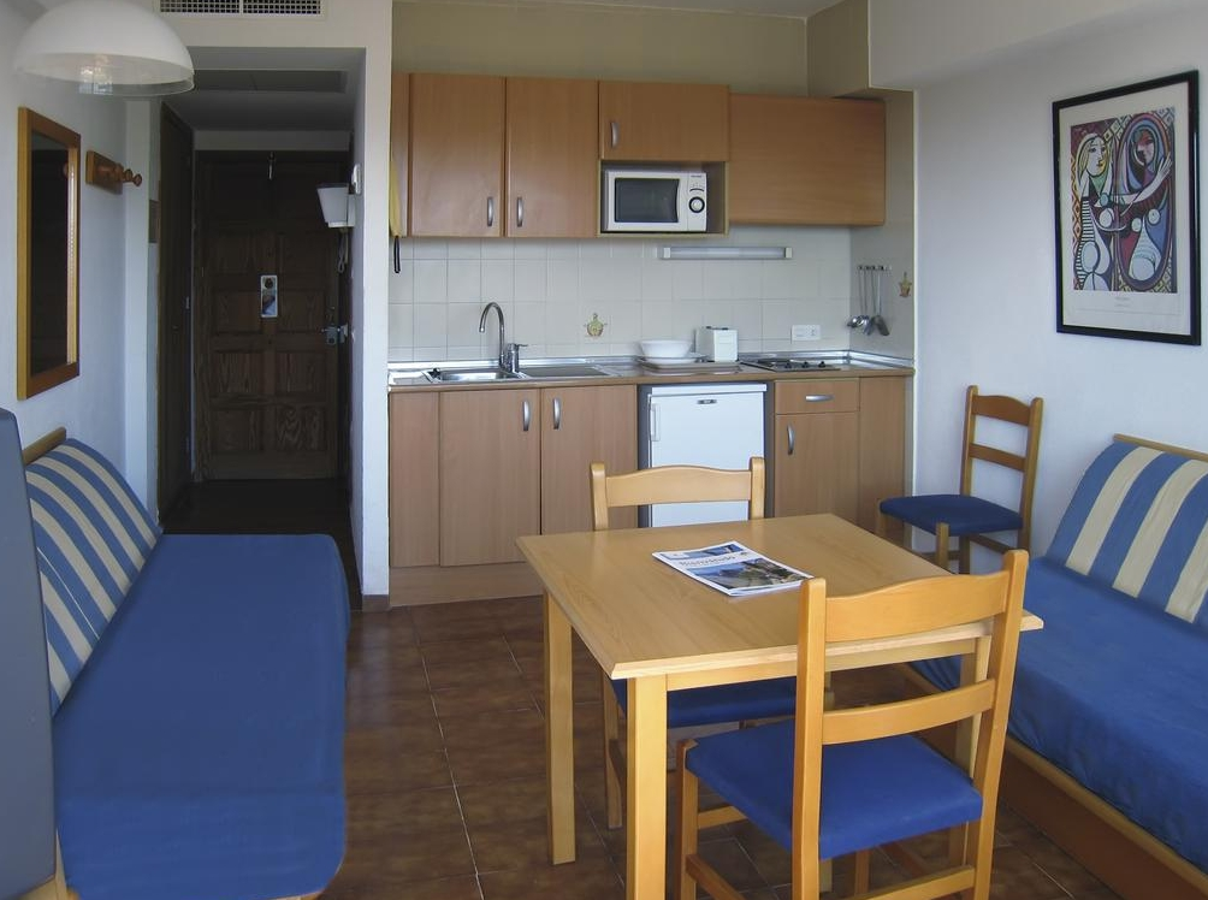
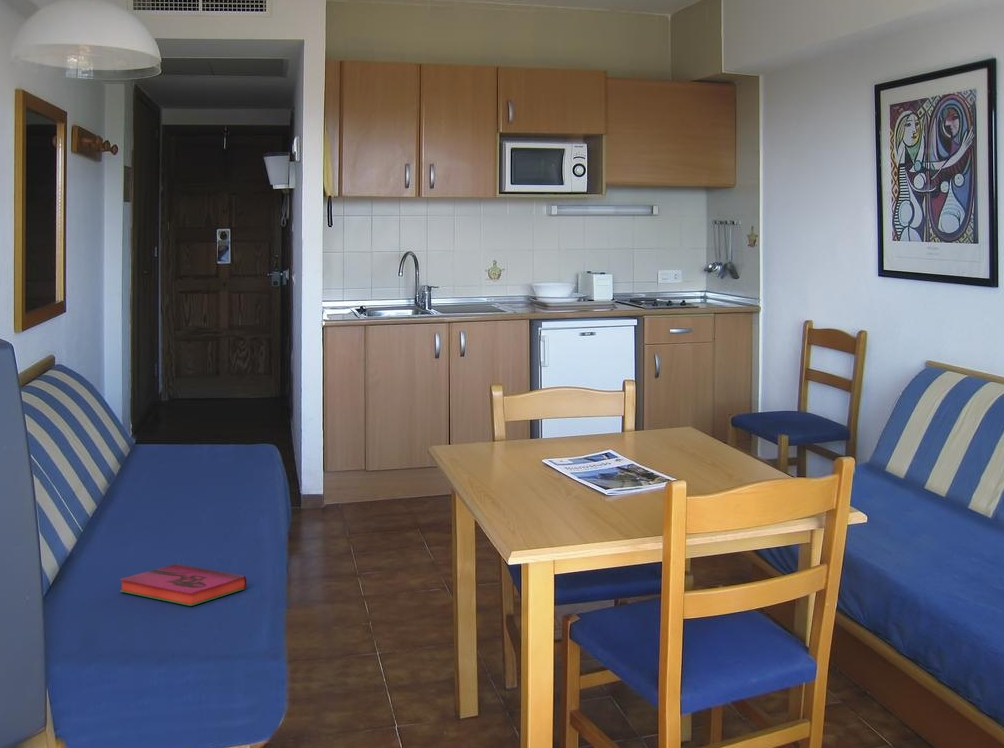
+ hardback book (183, 583)
